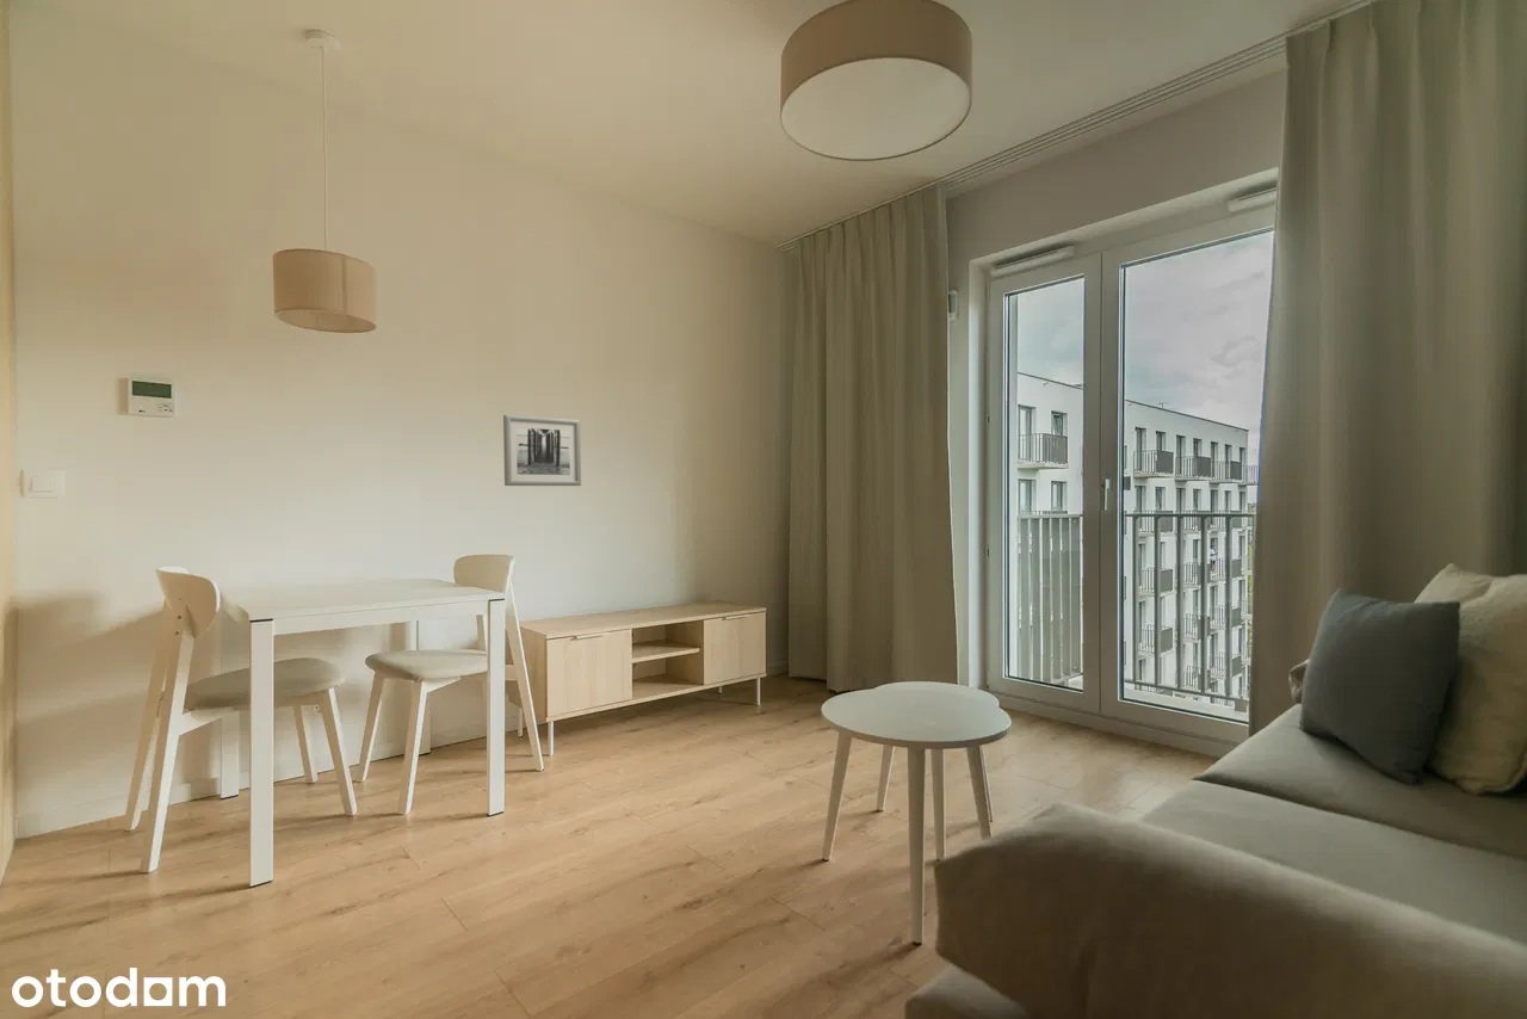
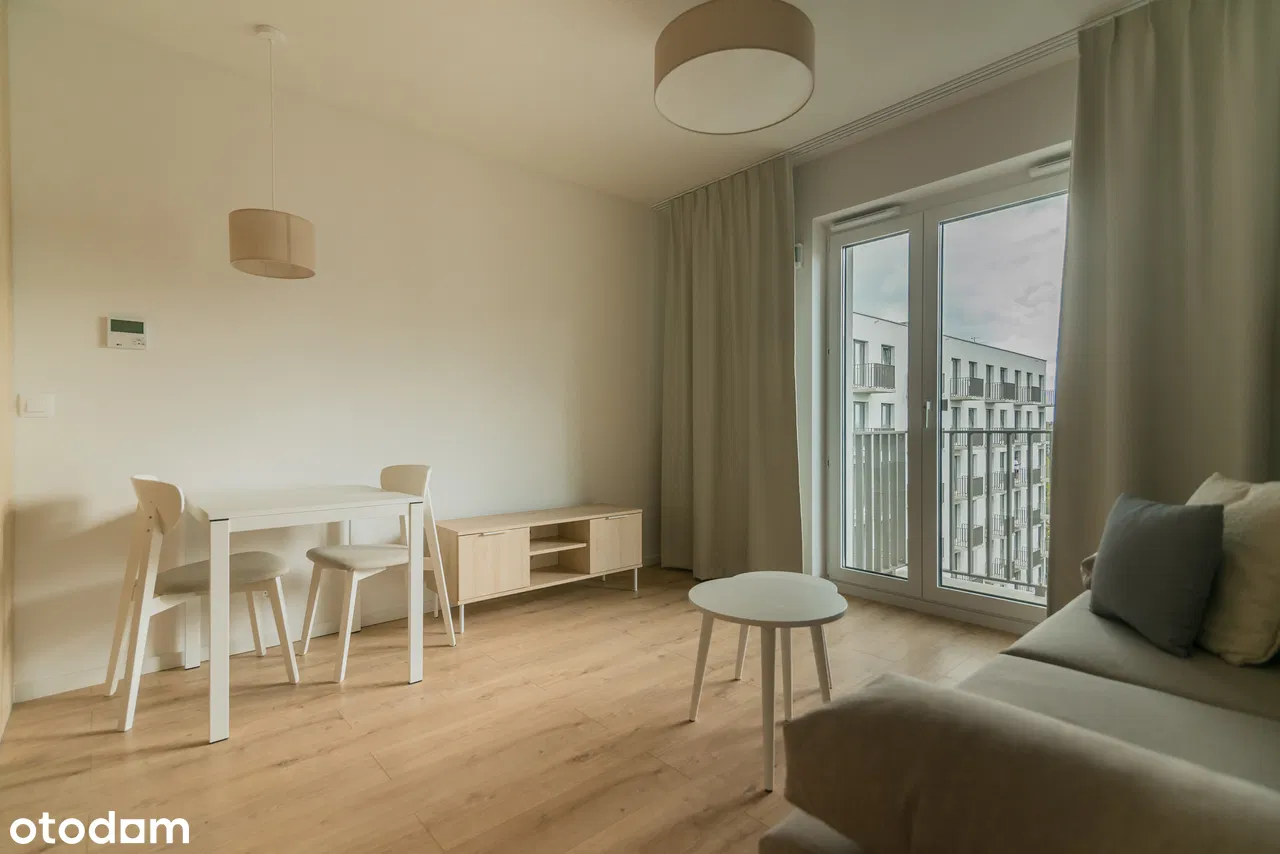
- wall art (543, 451)
